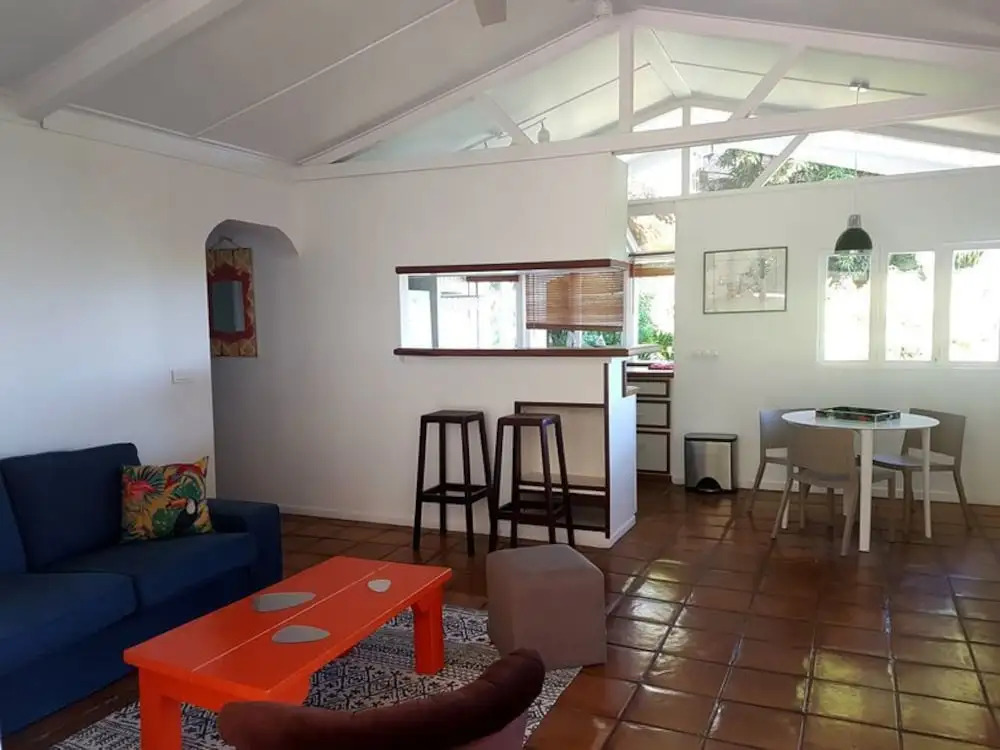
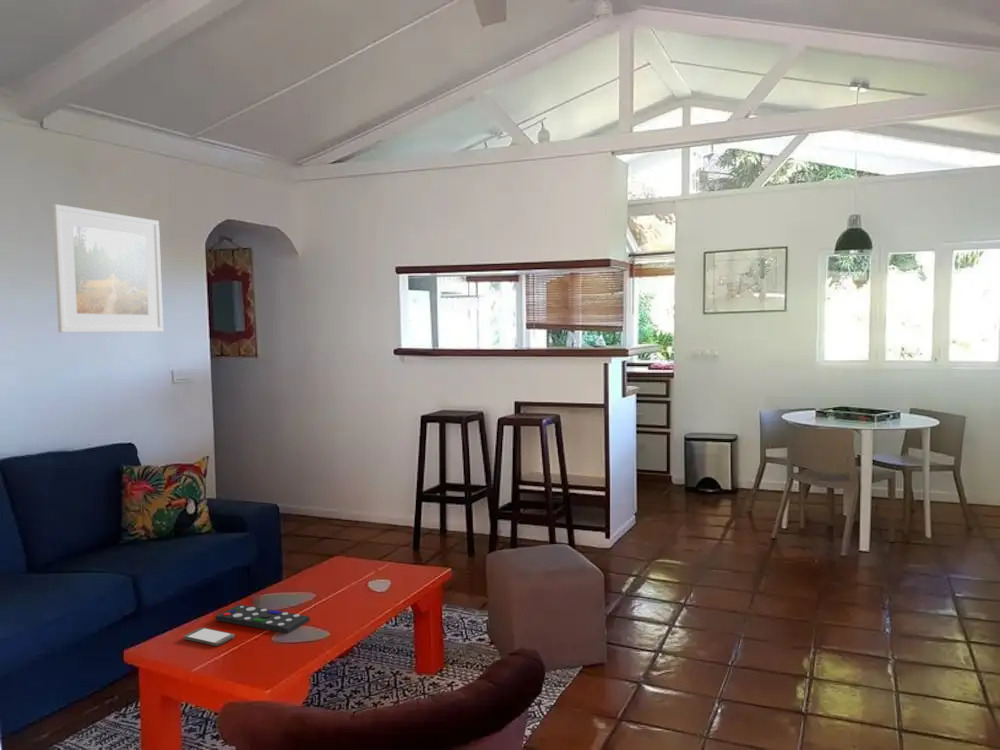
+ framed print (111, 272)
+ remote control (262, 617)
+ smartphone (209, 636)
